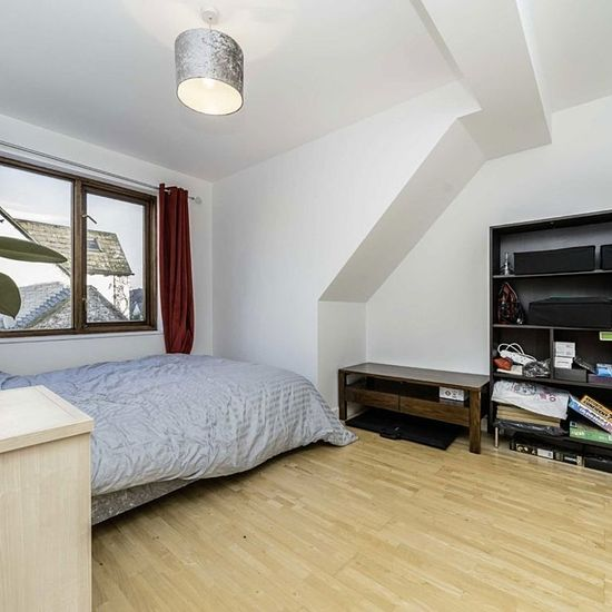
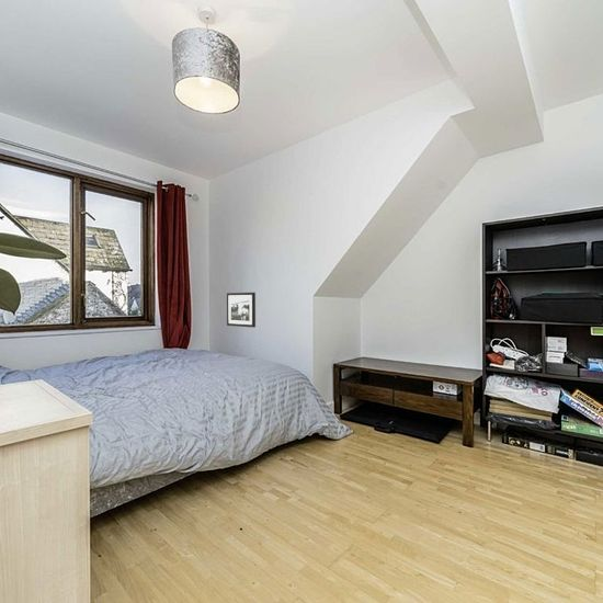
+ picture frame (240, 309)
